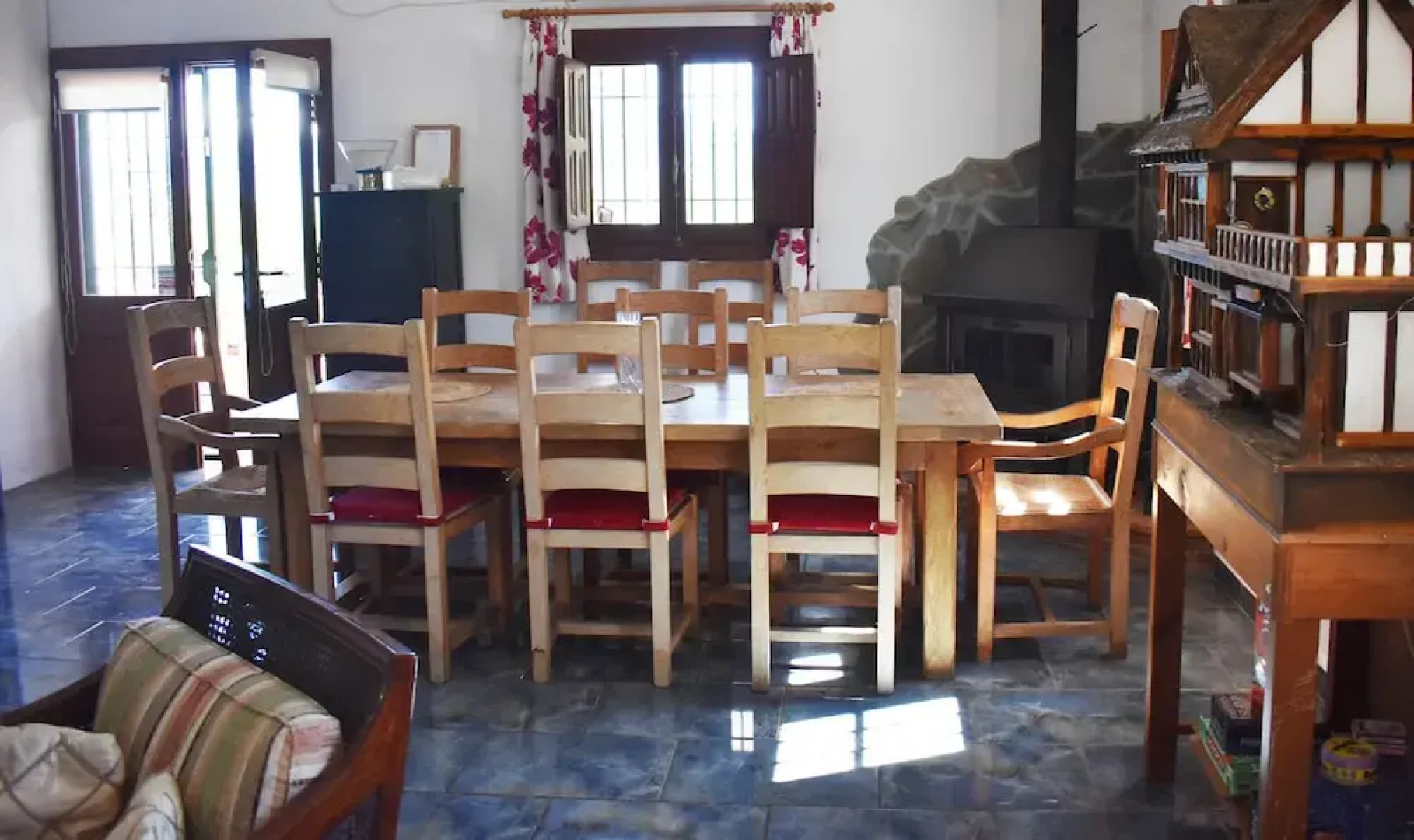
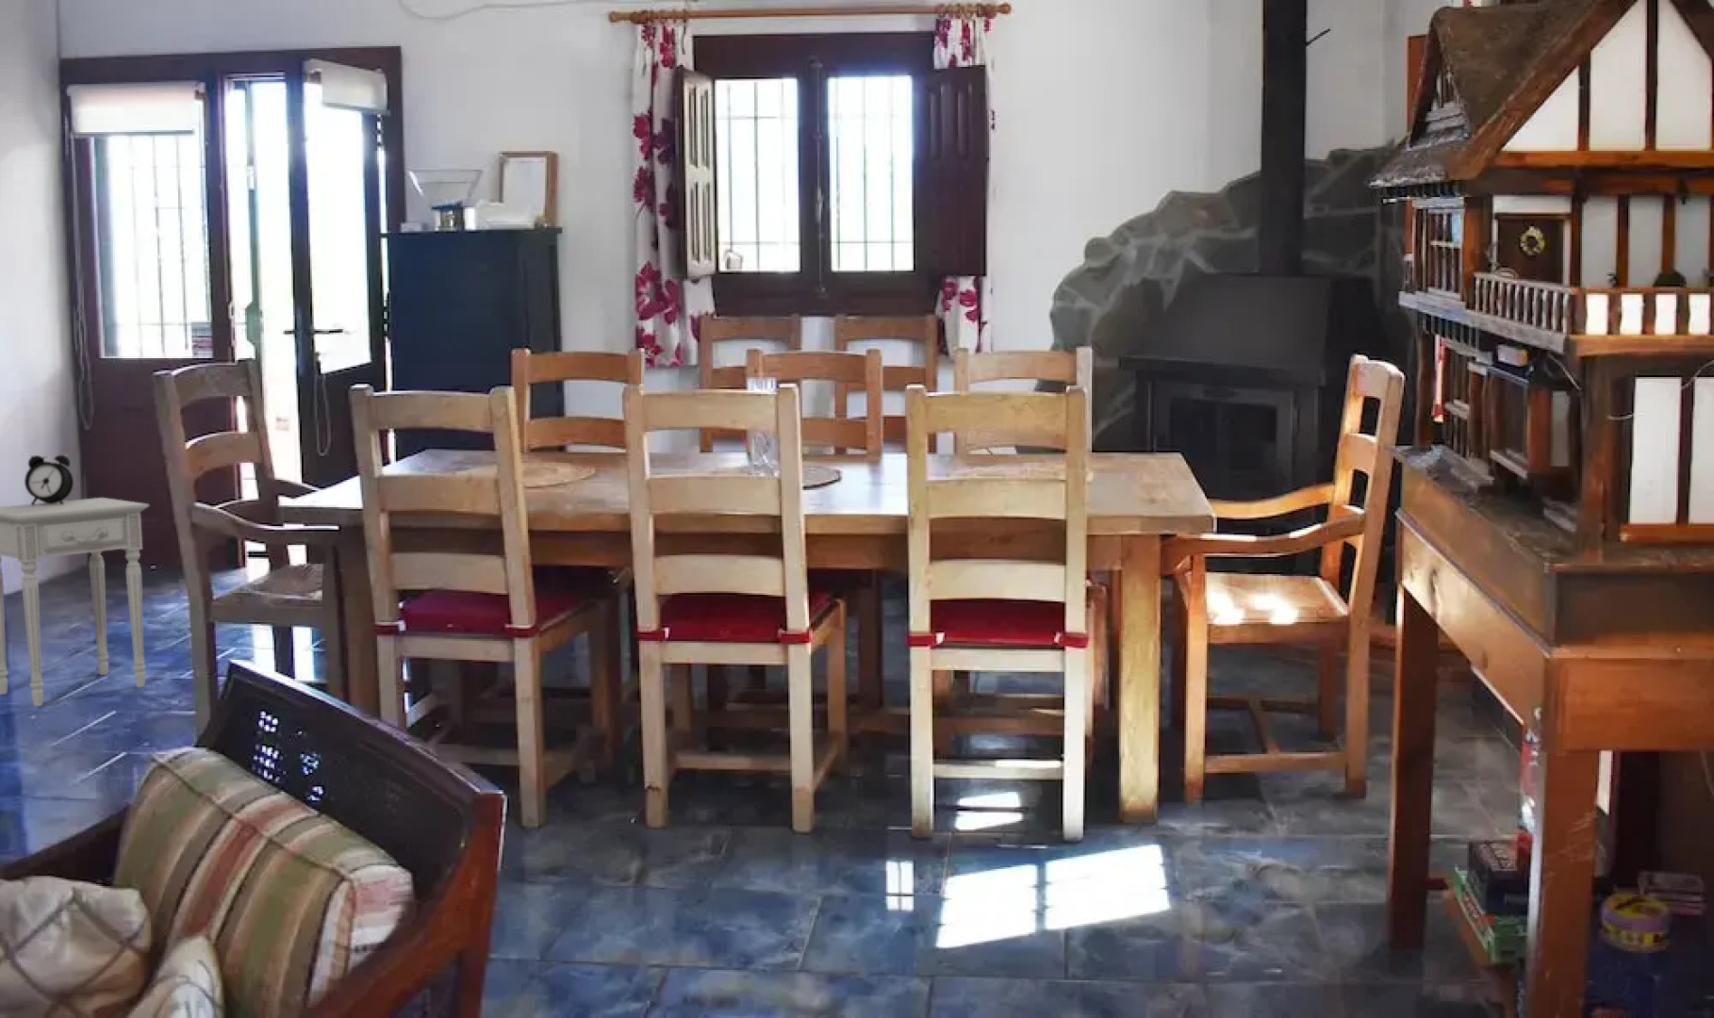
+ alarm clock (48, 479)
+ nightstand (91, 594)
